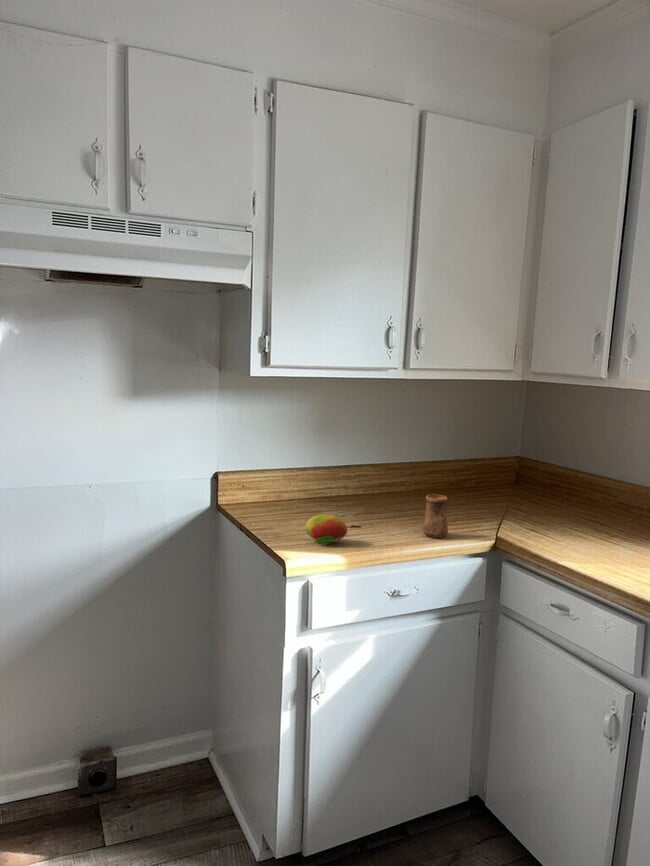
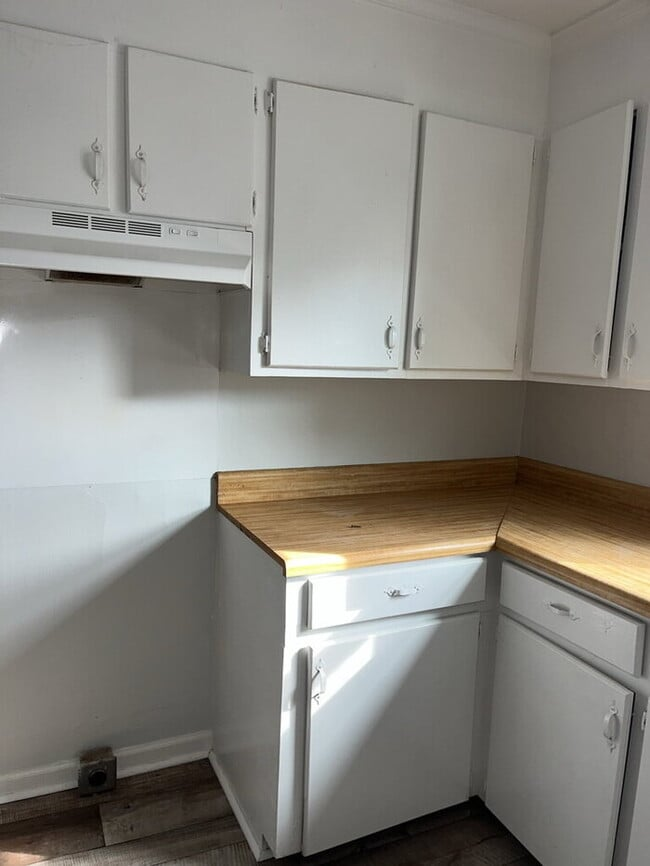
- fruit (326, 528)
- cup (435, 516)
